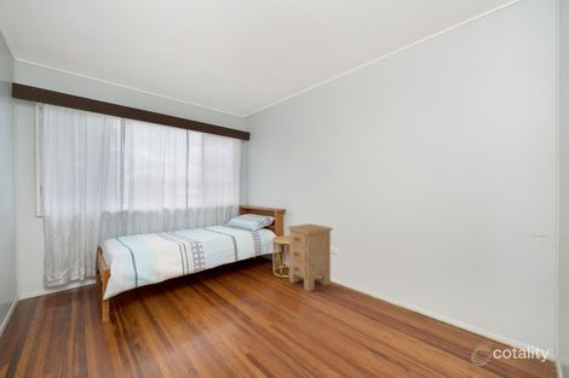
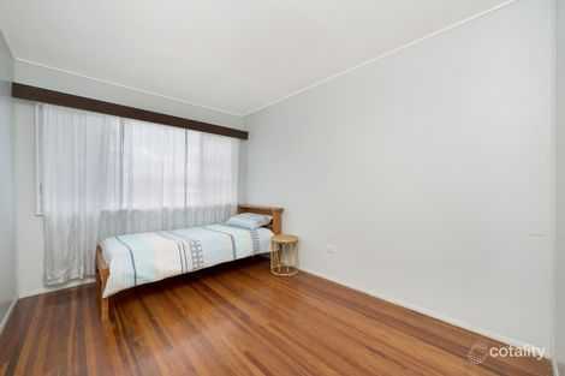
- nightstand (308, 255)
